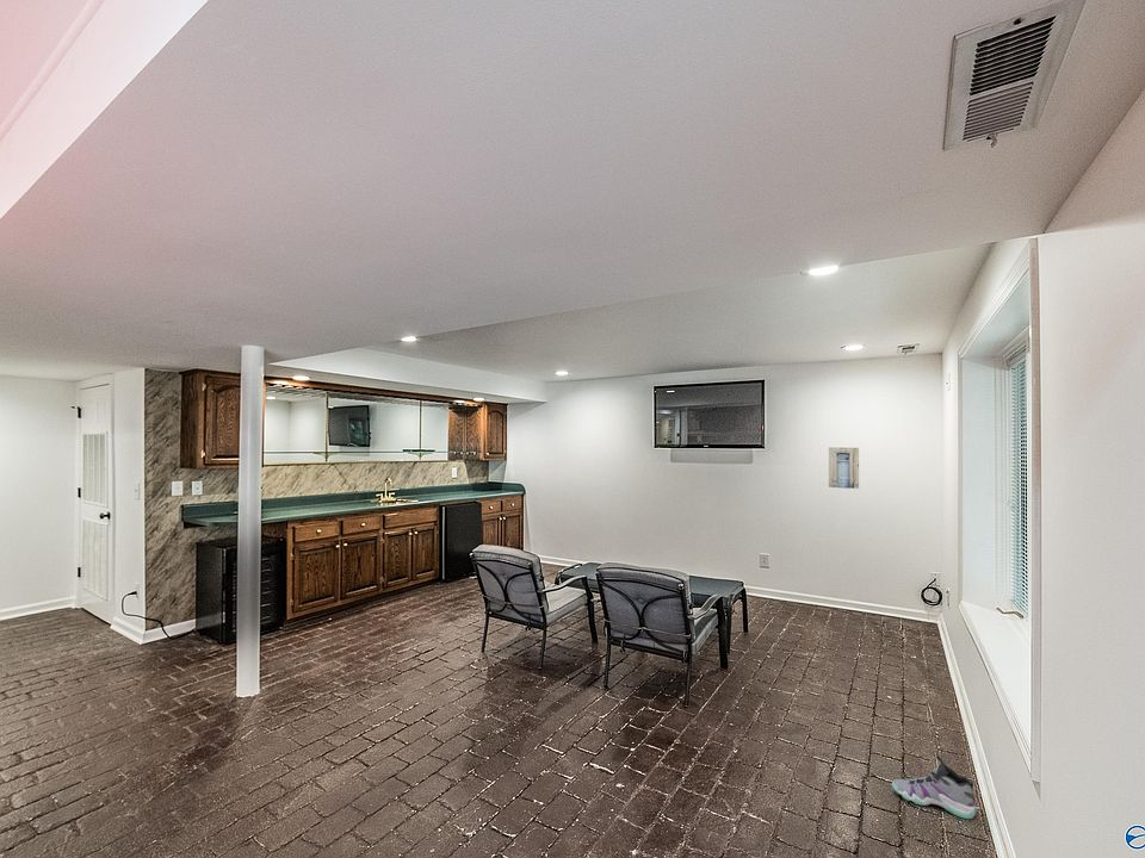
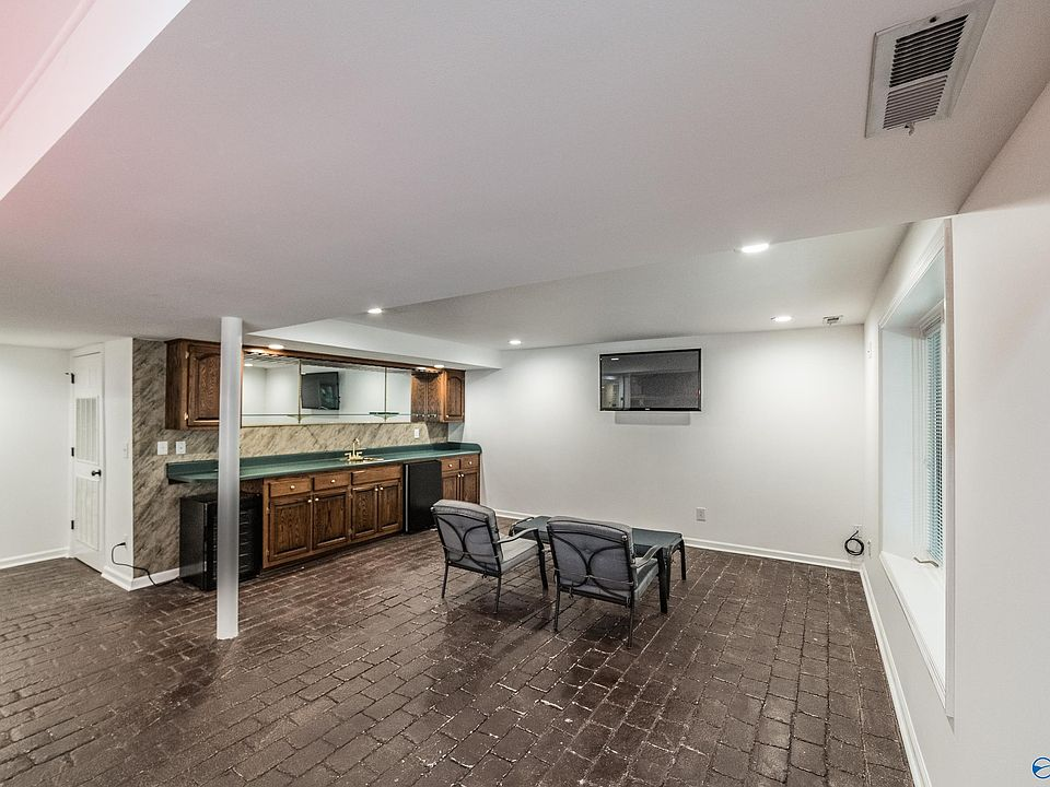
- wall art (843, 467)
- sneaker (932, 778)
